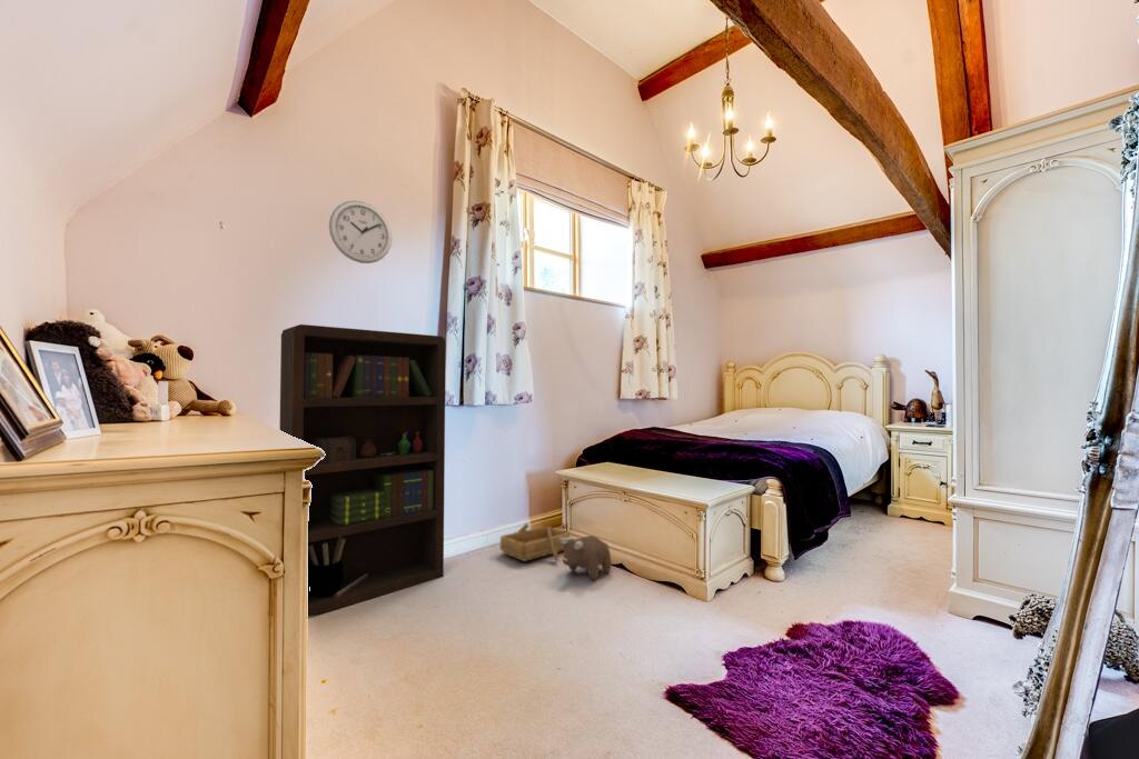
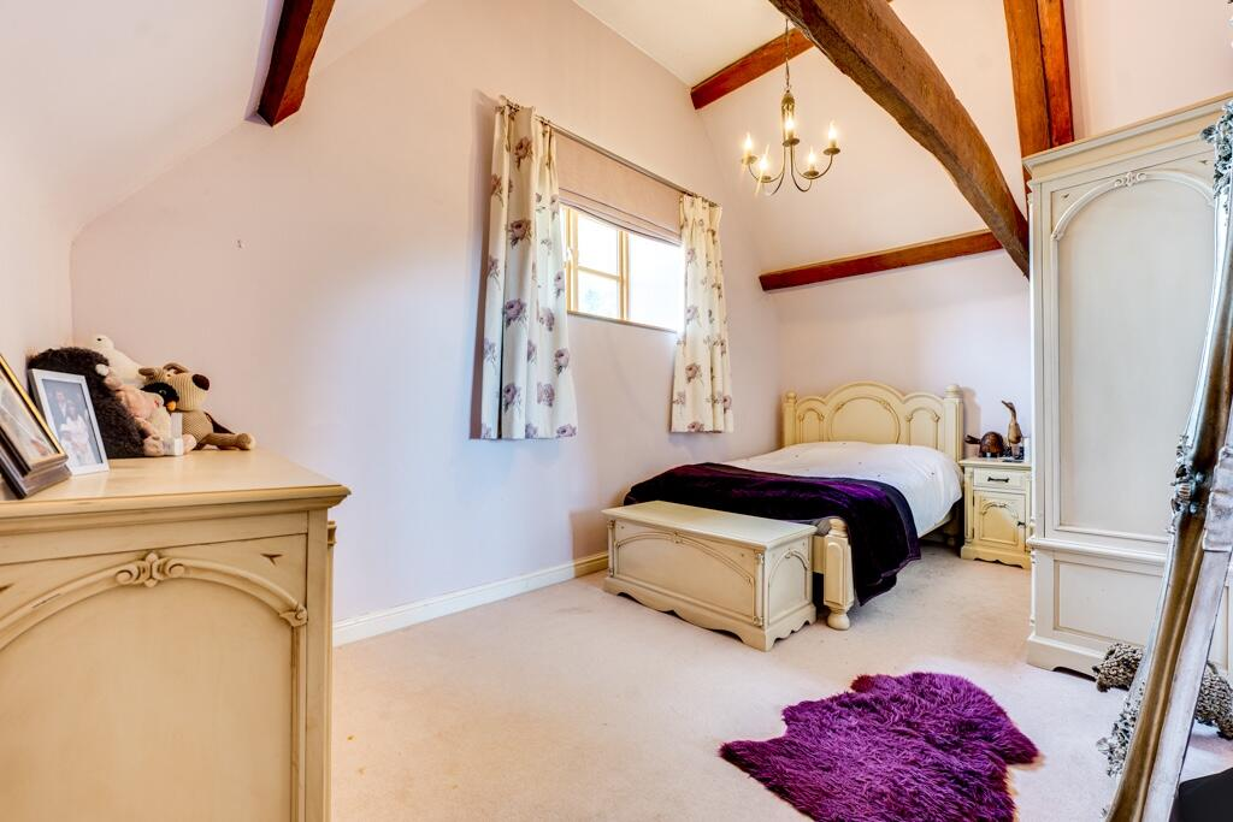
- bookcase (367, 460)
- wooden boat (535, 538)
- plush toy (585, 555)
- wall clock (361, 231)
